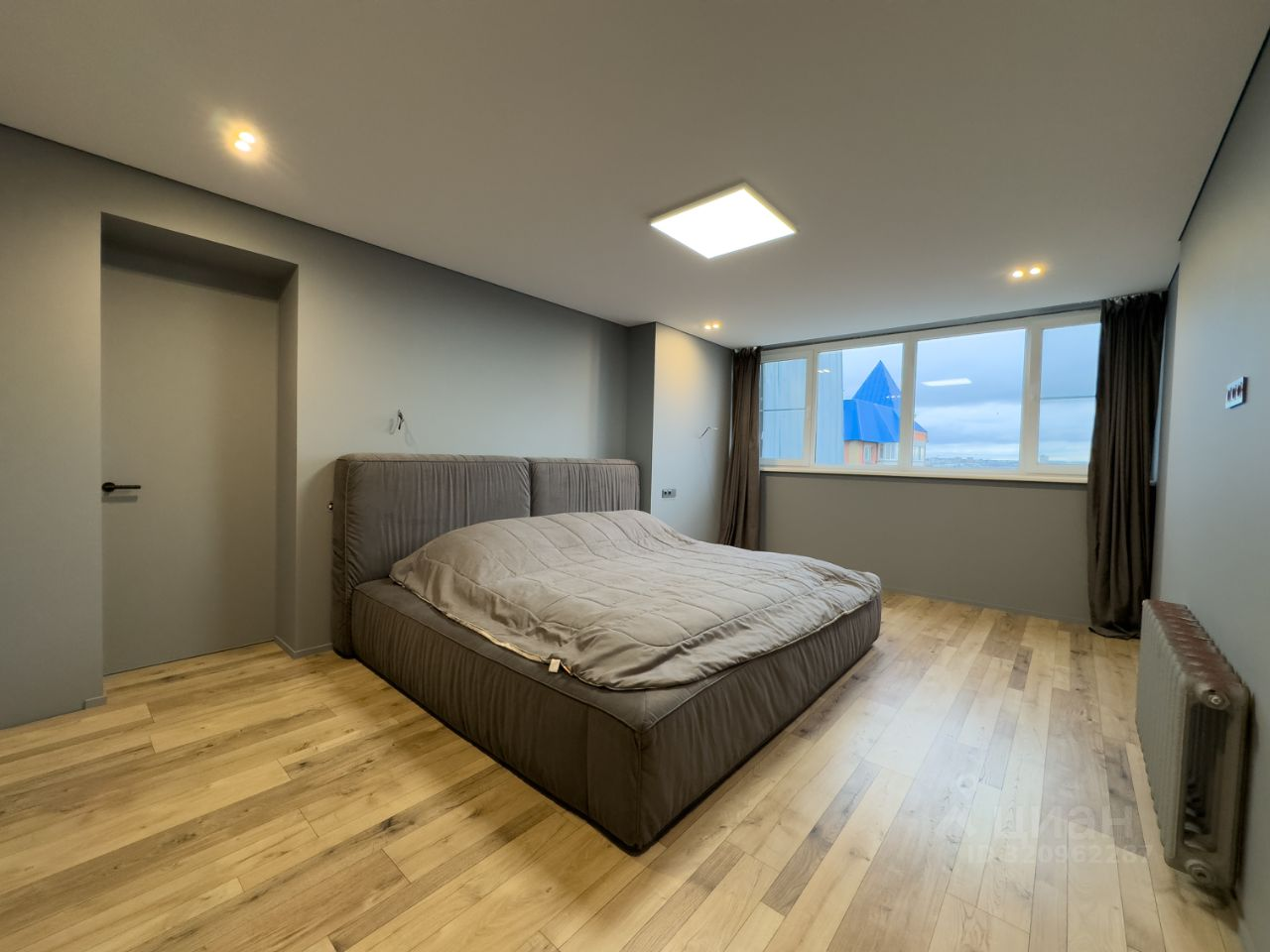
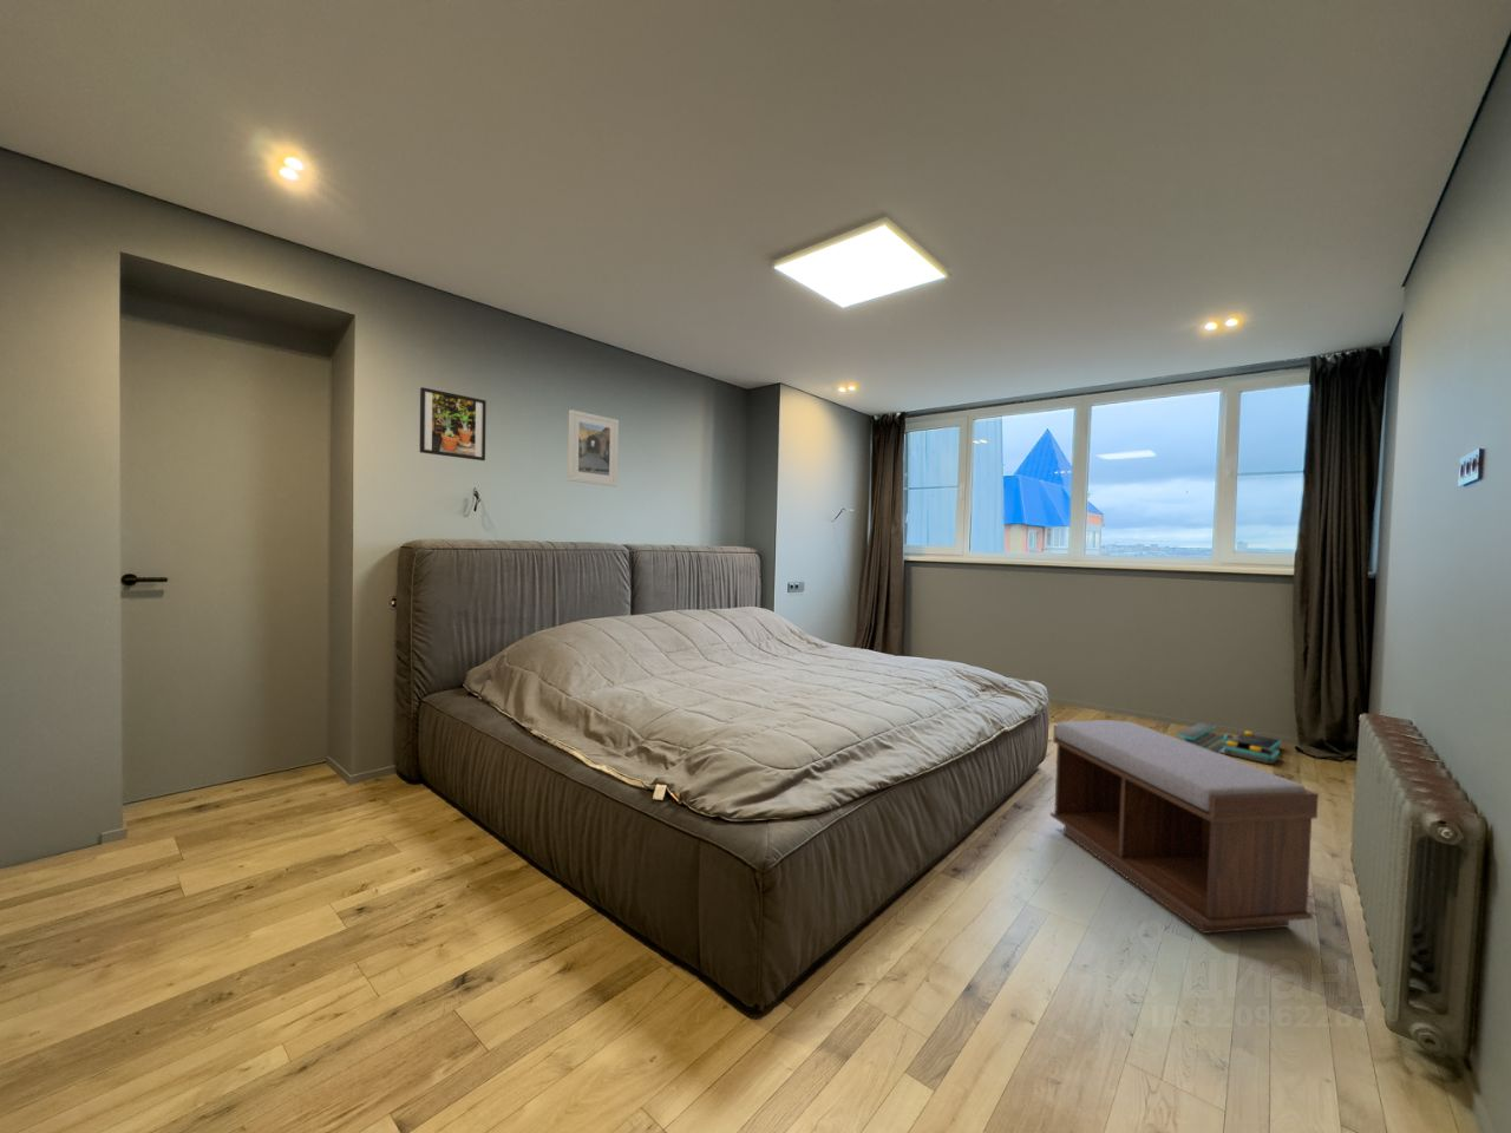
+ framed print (453, 425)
+ bench (1160, 809)
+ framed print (594, 449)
+ storage bin (1233, 739)
